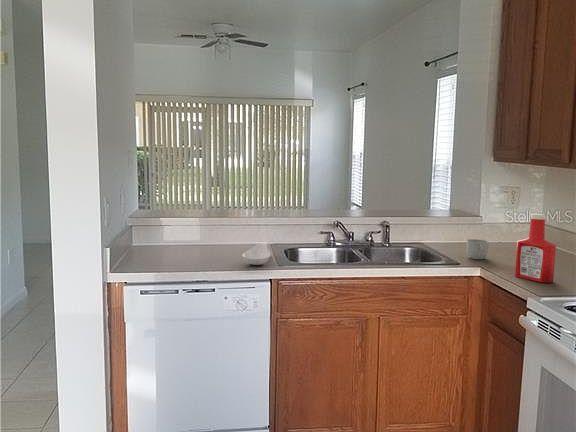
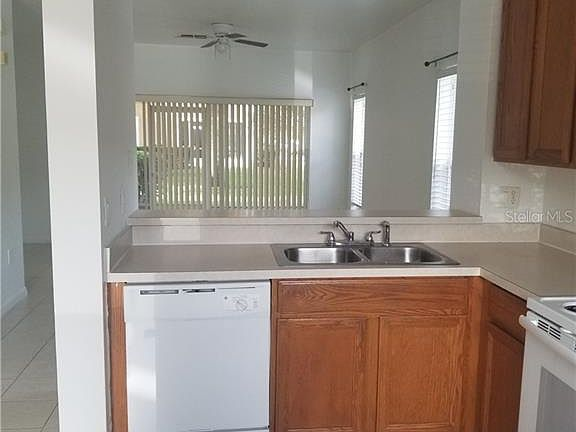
- mug (478, 249)
- soap bottle (535, 246)
- spoon rest (259, 252)
